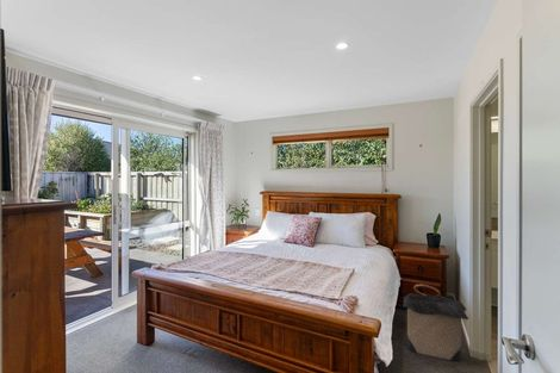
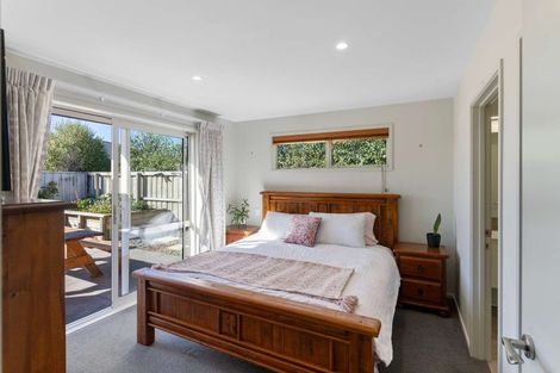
- laundry hamper (434, 317)
